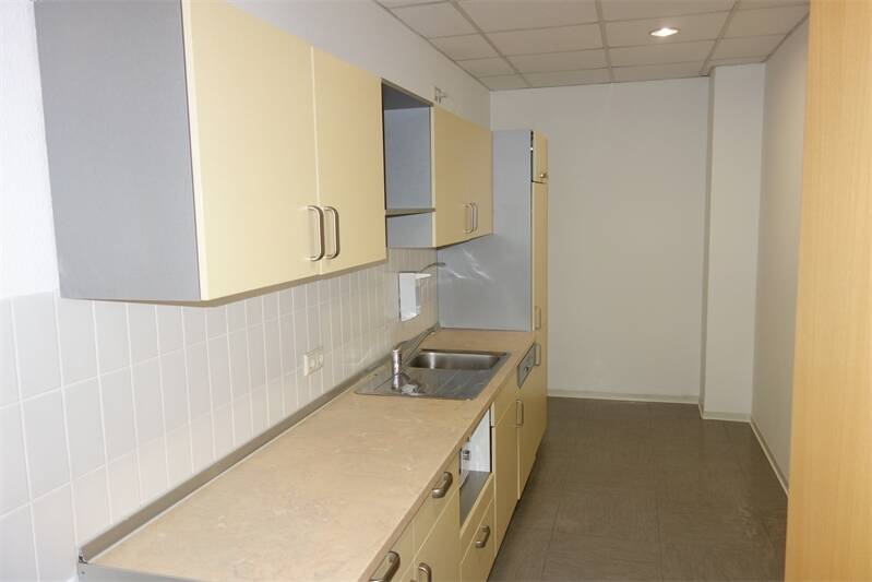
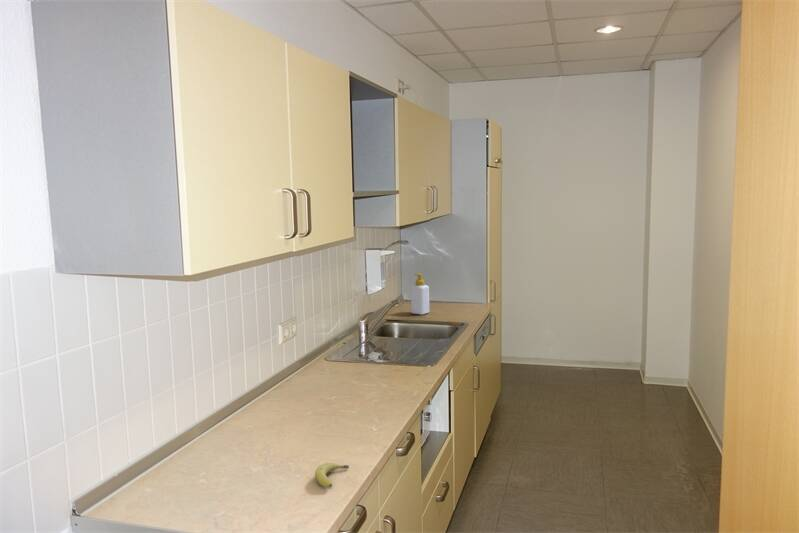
+ soap bottle (420, 293)
+ fruit (329, 471)
